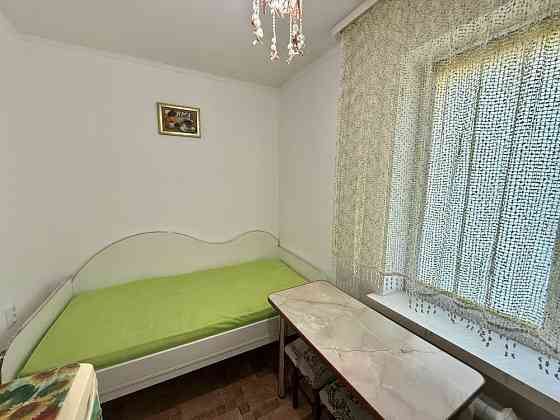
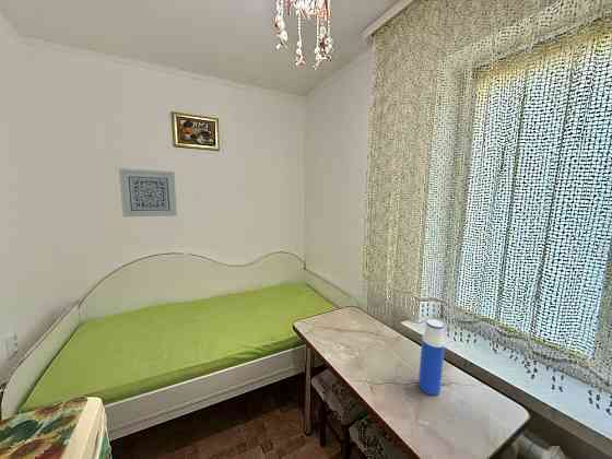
+ wall art (149, 193)
+ water bottle (432, 355)
